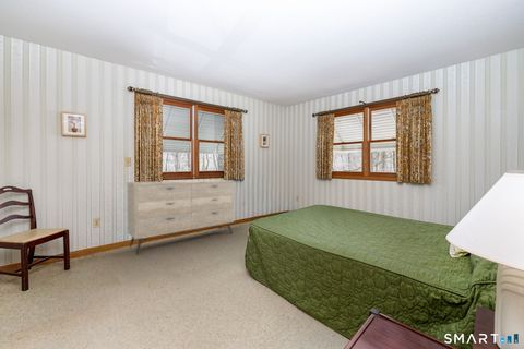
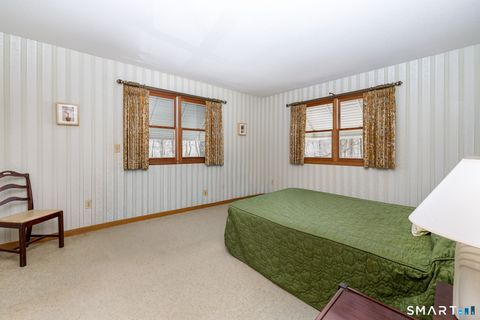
- dresser (186, 210)
